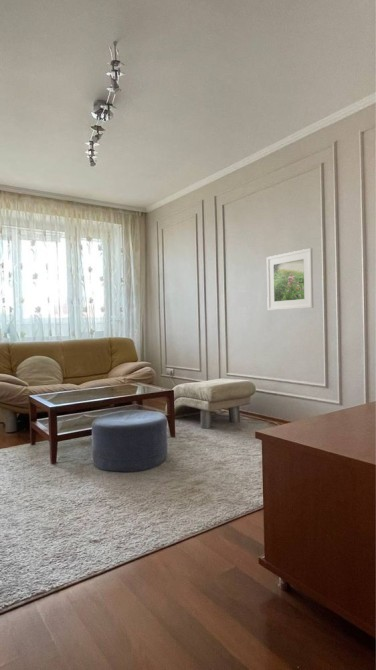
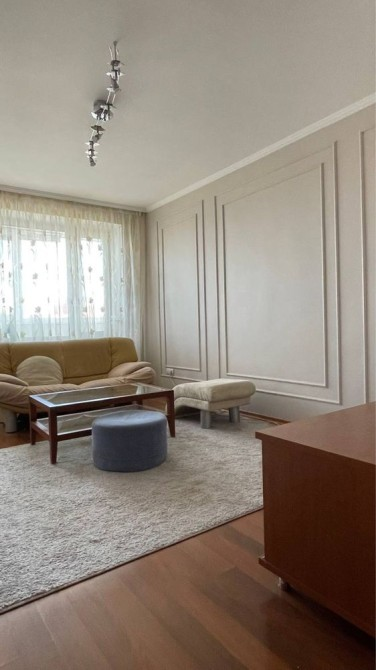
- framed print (288, 281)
